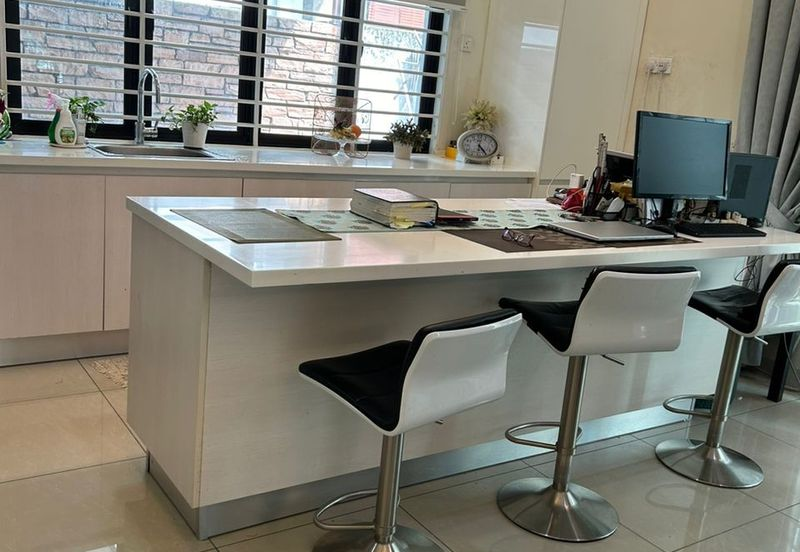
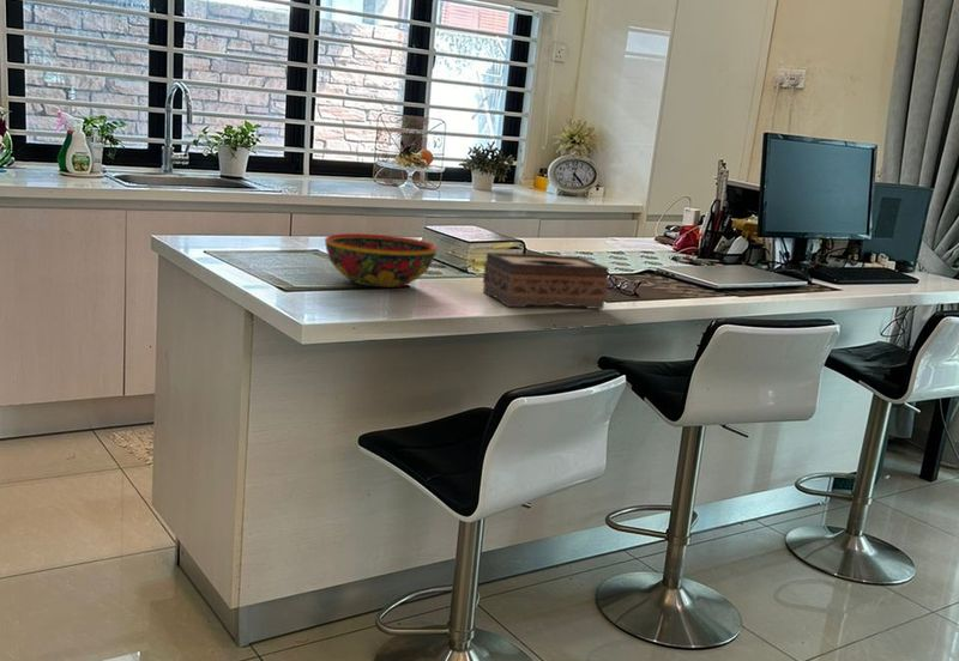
+ bowl (379, 262)
+ tissue box (544, 280)
